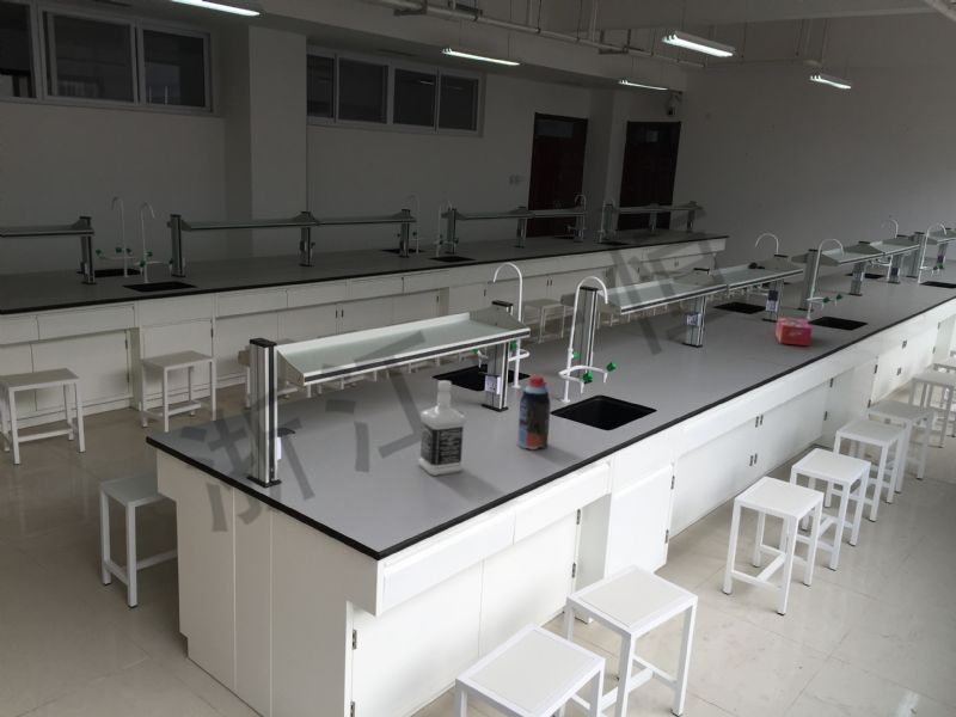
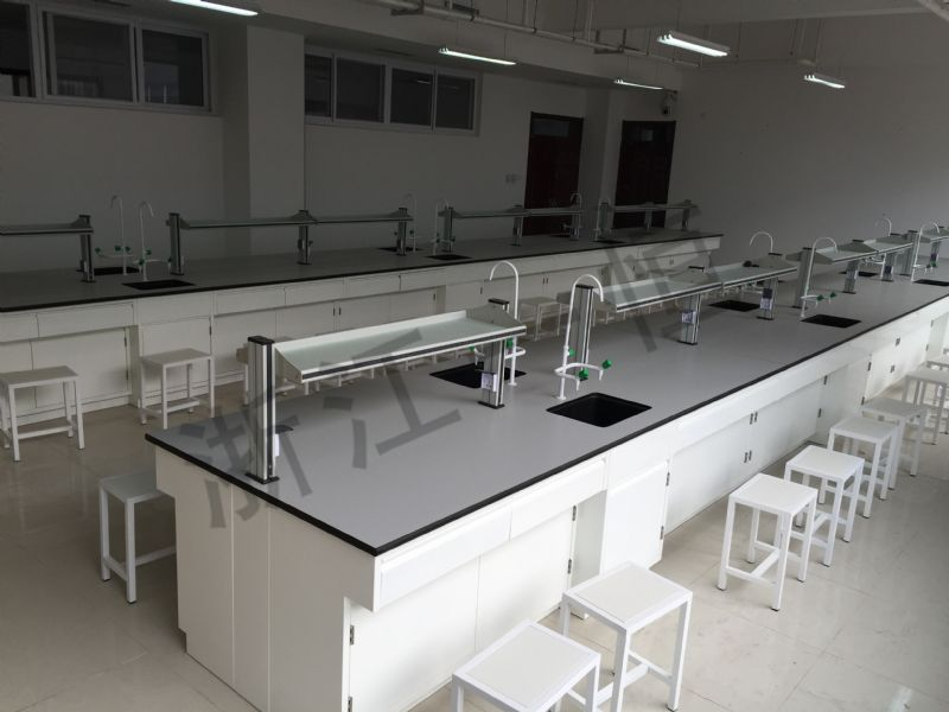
- bottle (534, 410)
- tissue box (792, 331)
- bottle (442, 424)
